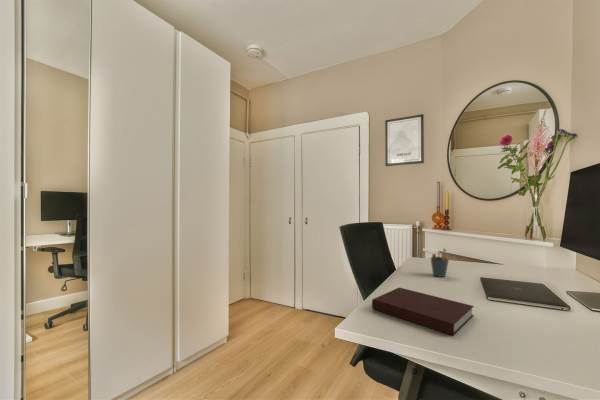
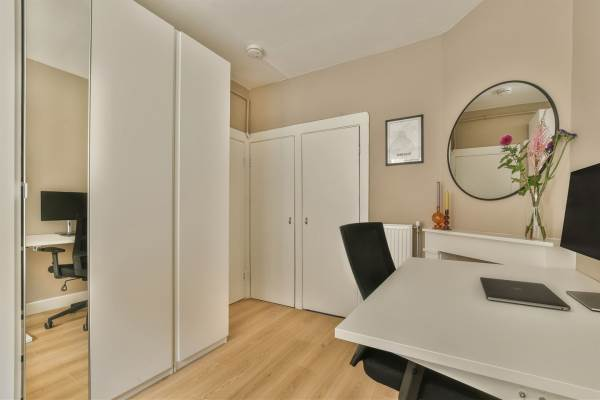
- pen holder (439, 262)
- notebook (421, 307)
